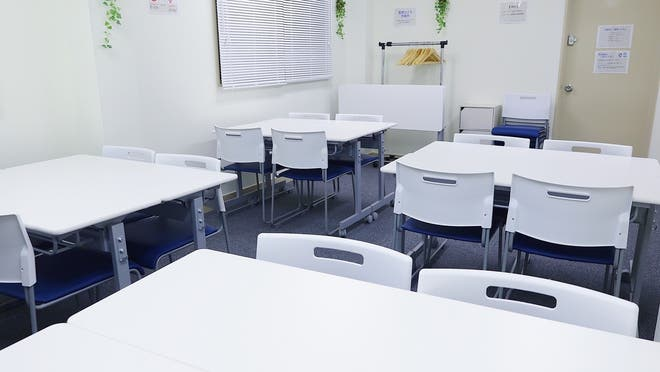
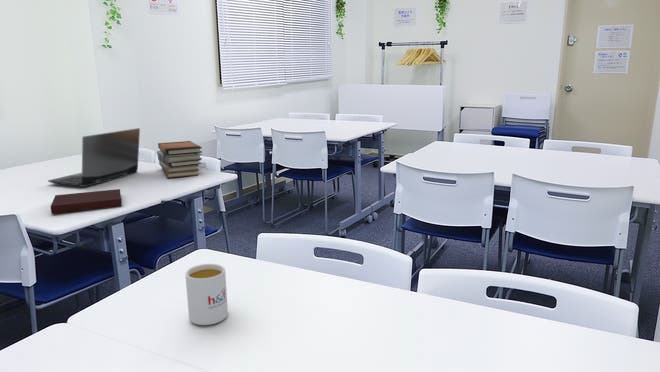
+ notebook (88, 200)
+ book stack (179, 158)
+ laptop computer (95, 155)
+ mug (209, 290)
